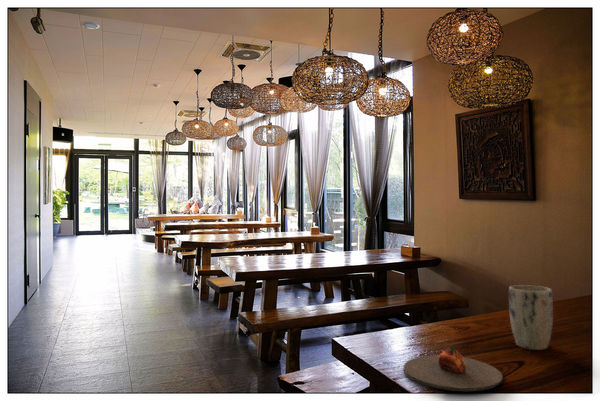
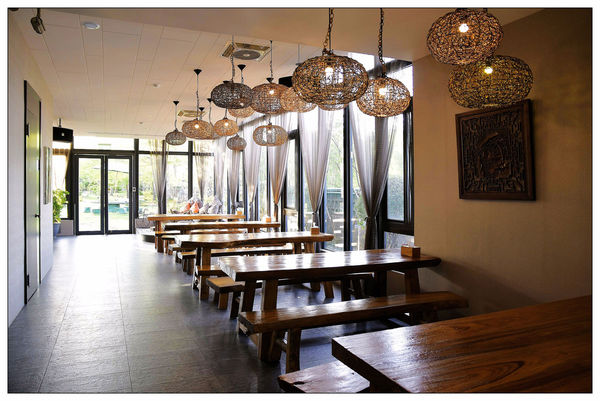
- plant pot (530, 317)
- plate (451, 359)
